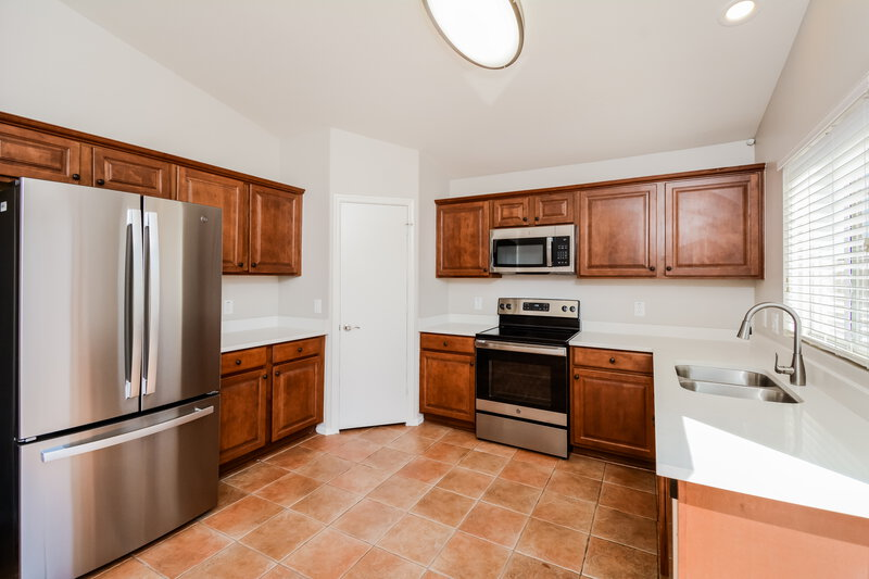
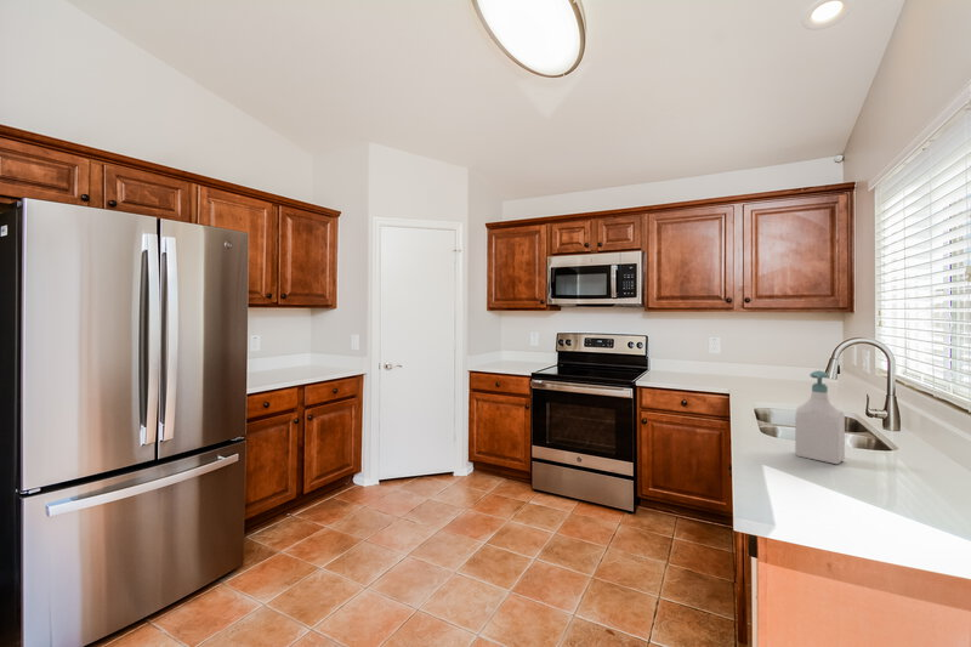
+ soap bottle (818, 414)
